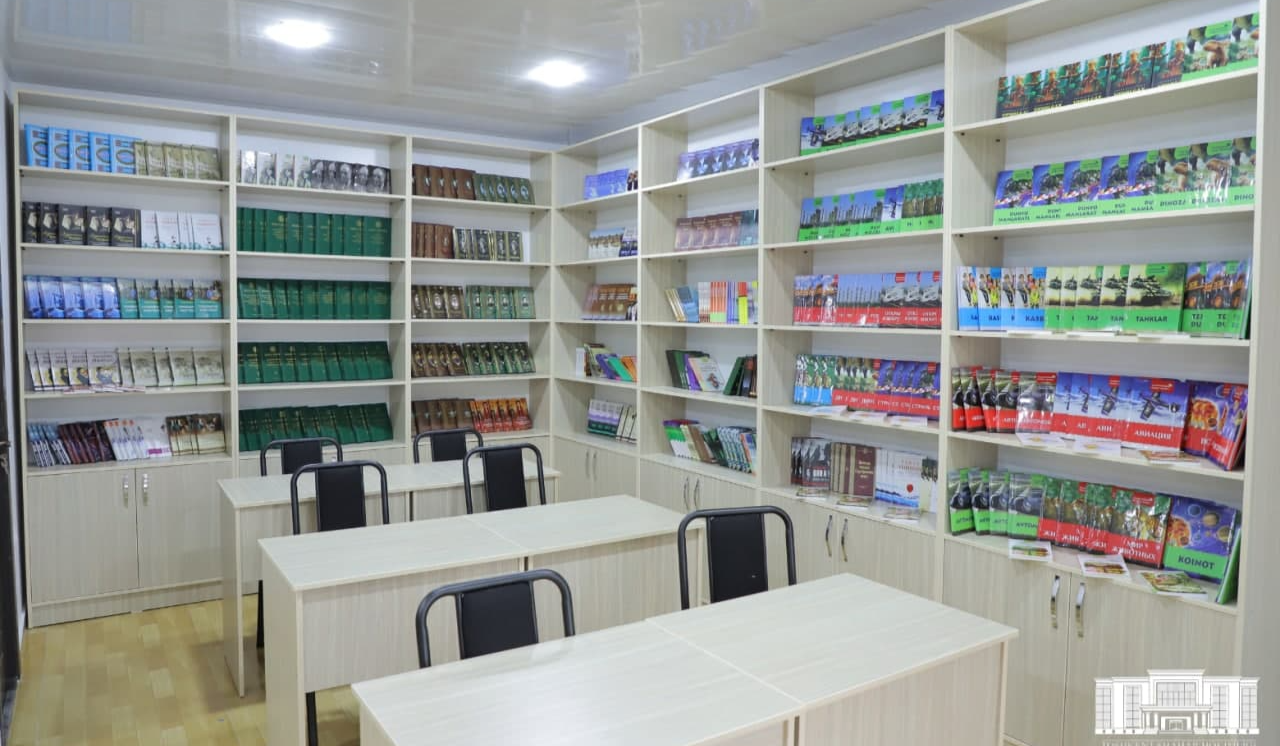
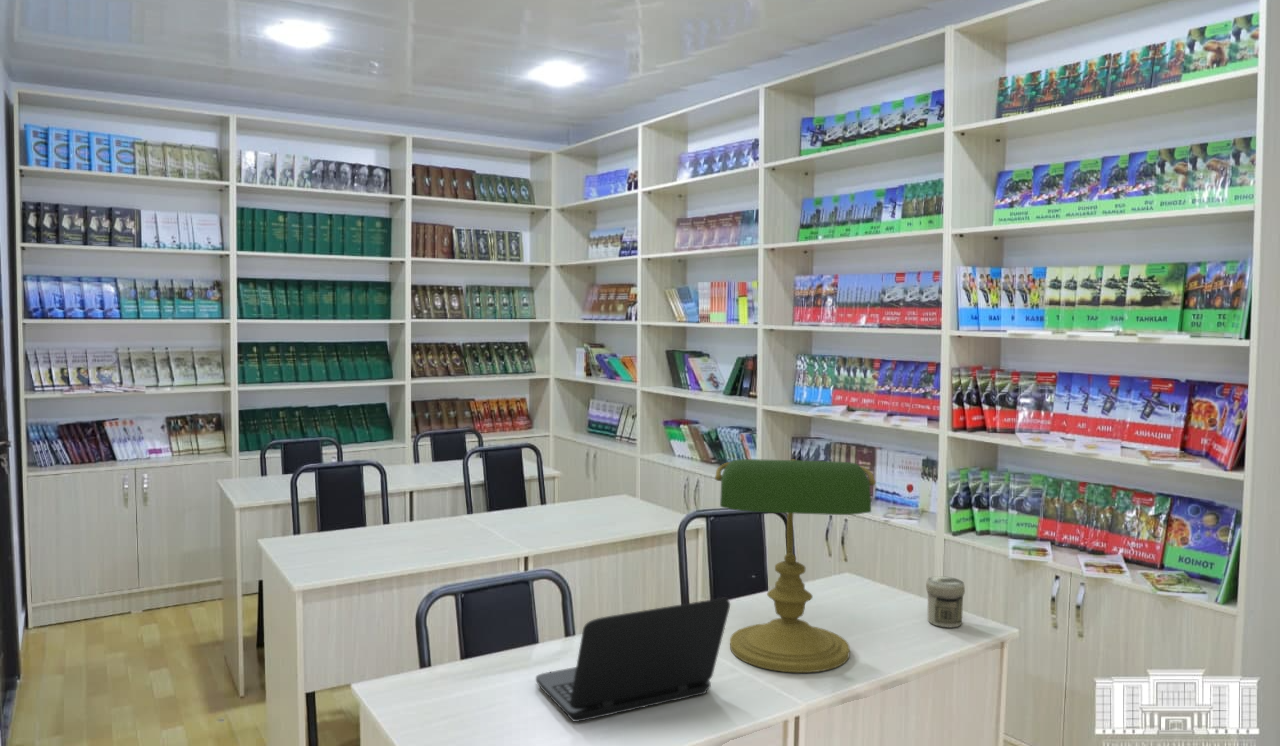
+ laptop (629, 642)
+ jar (944, 601)
+ desk lamp (787, 557)
